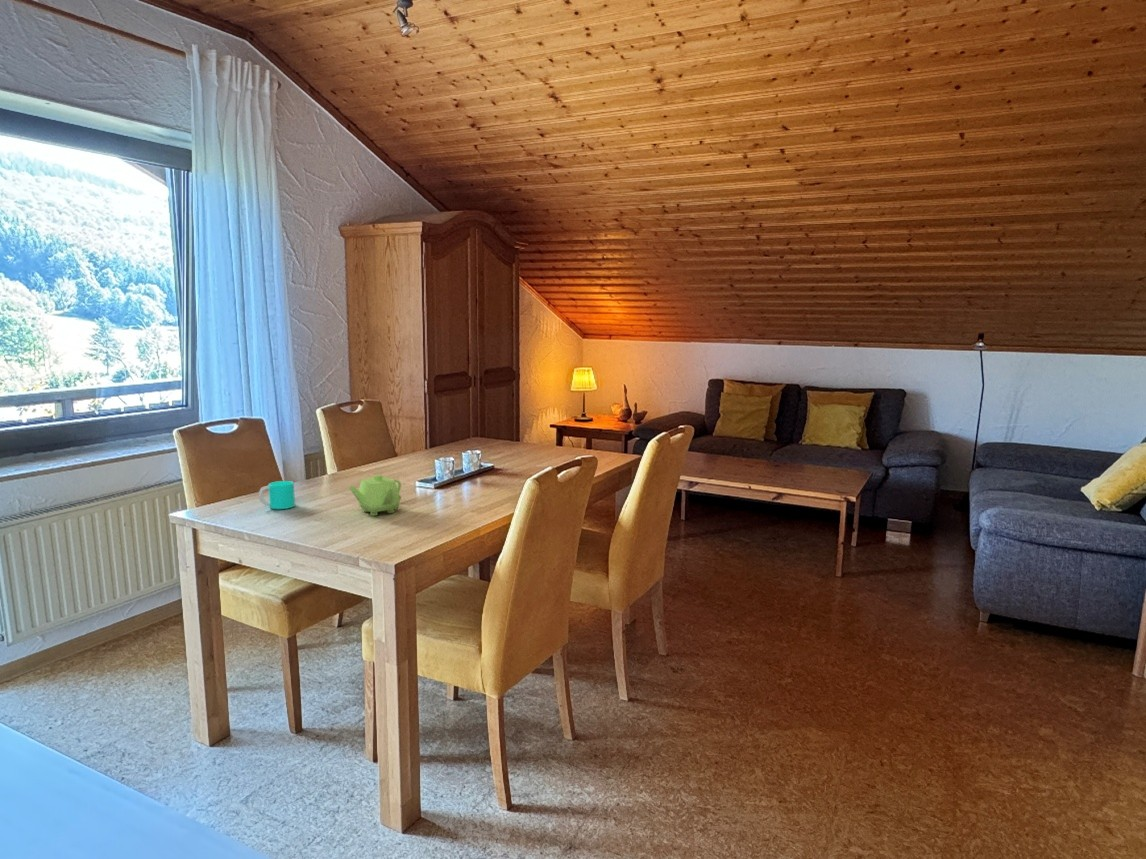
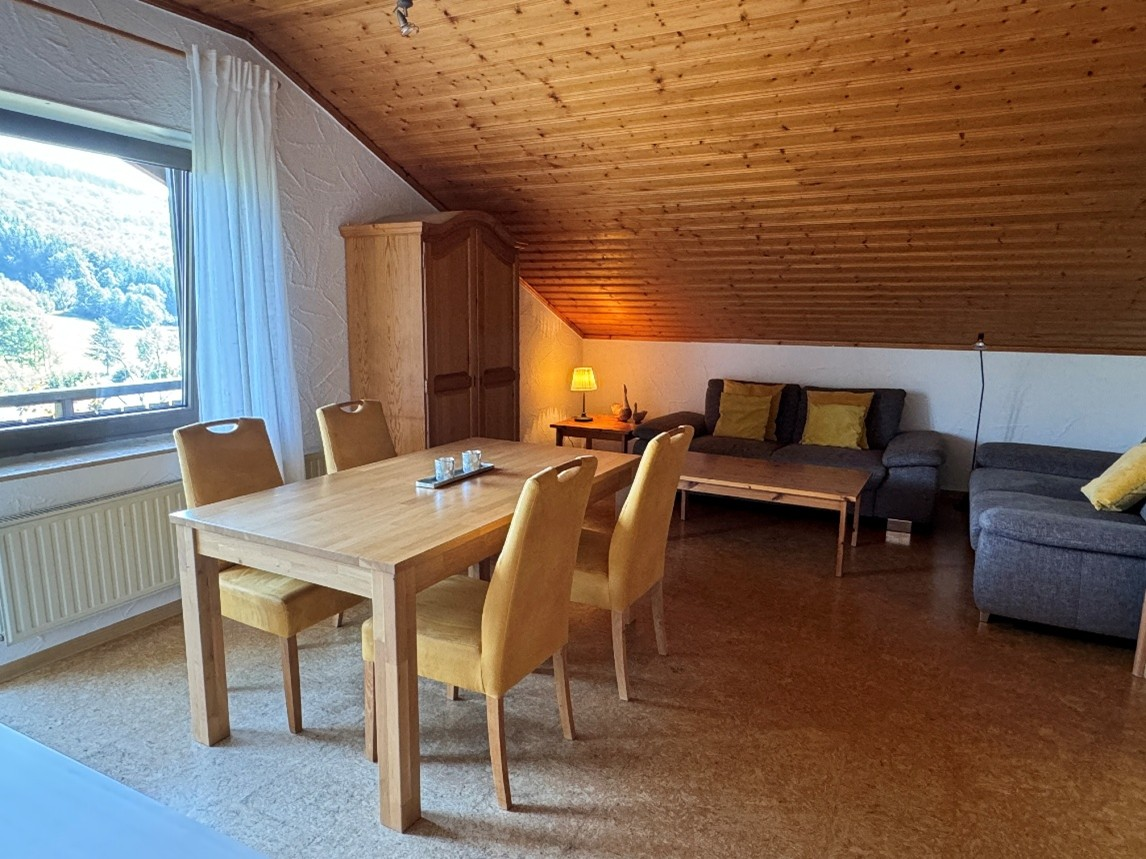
- cup (276, 495)
- teapot (375, 493)
